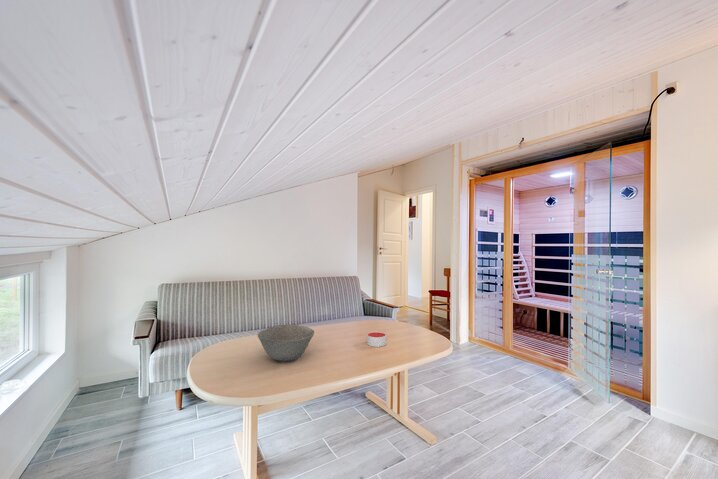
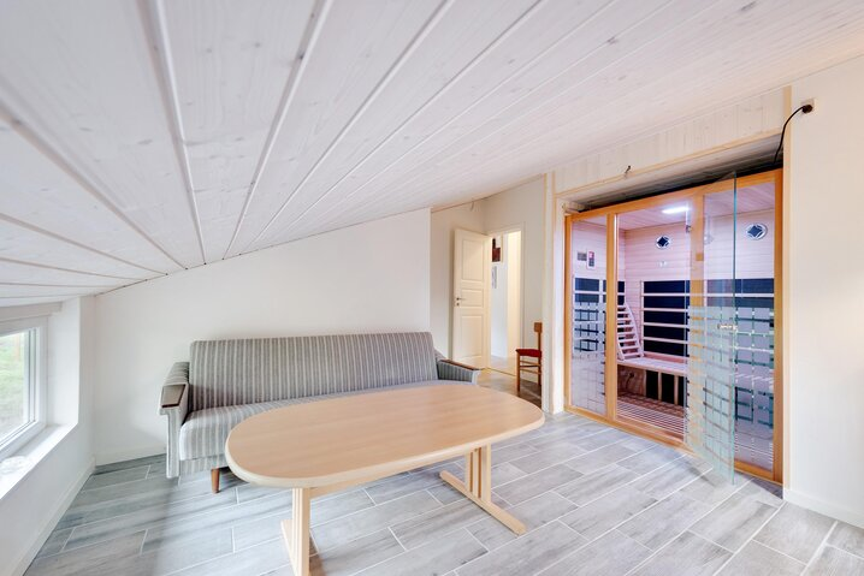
- candle (376, 338)
- bowl (286, 344)
